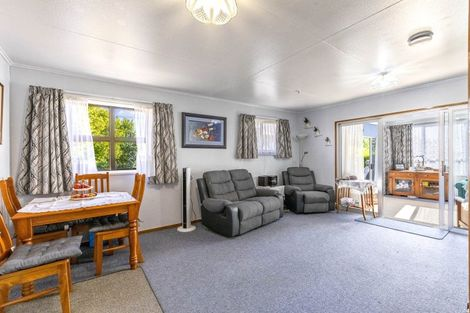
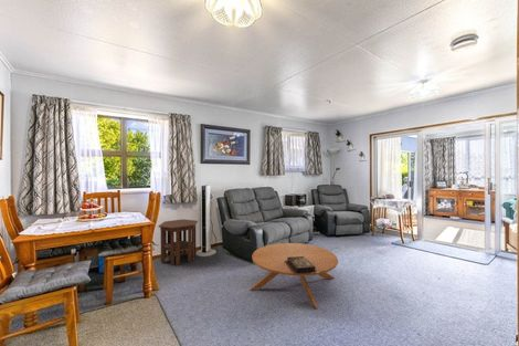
+ decorative box (300, 263)
+ coffee table (292, 271)
+ side table (179, 240)
